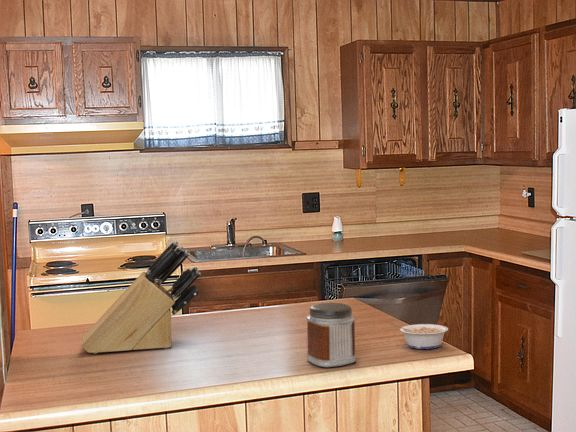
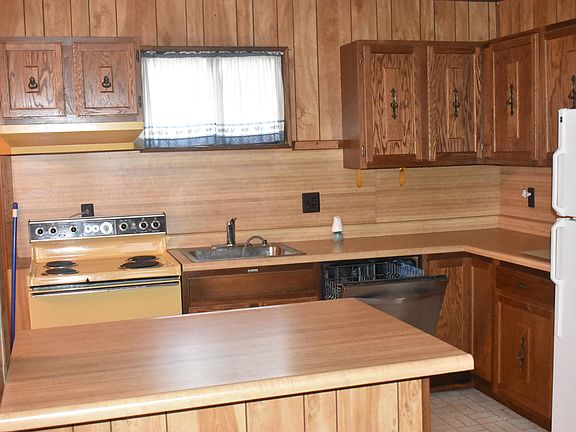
- legume (422, 335)
- knife block (141, 295)
- jar (330, 333)
